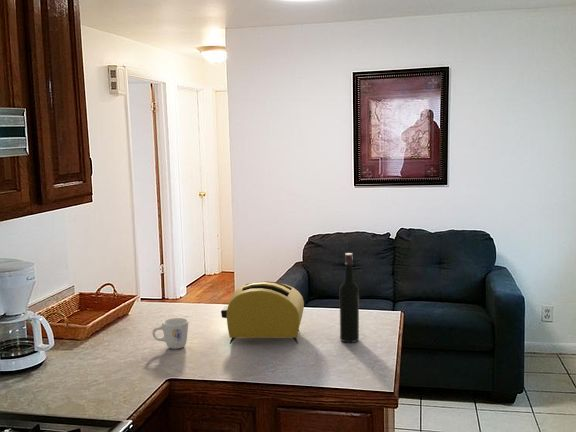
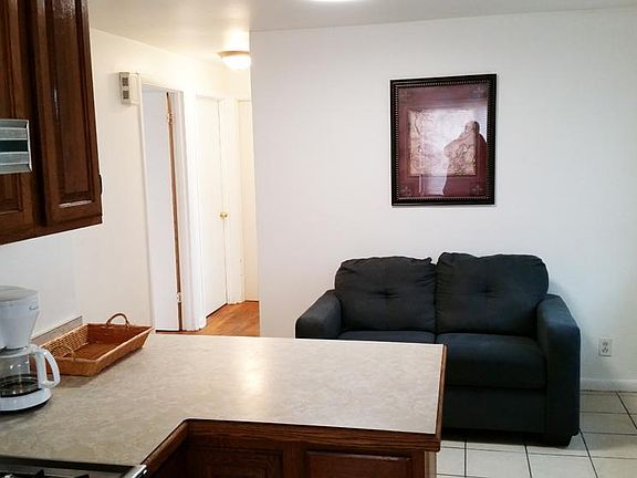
- mug (170, 334)
- toaster (262, 310)
- wine bottle (349, 297)
